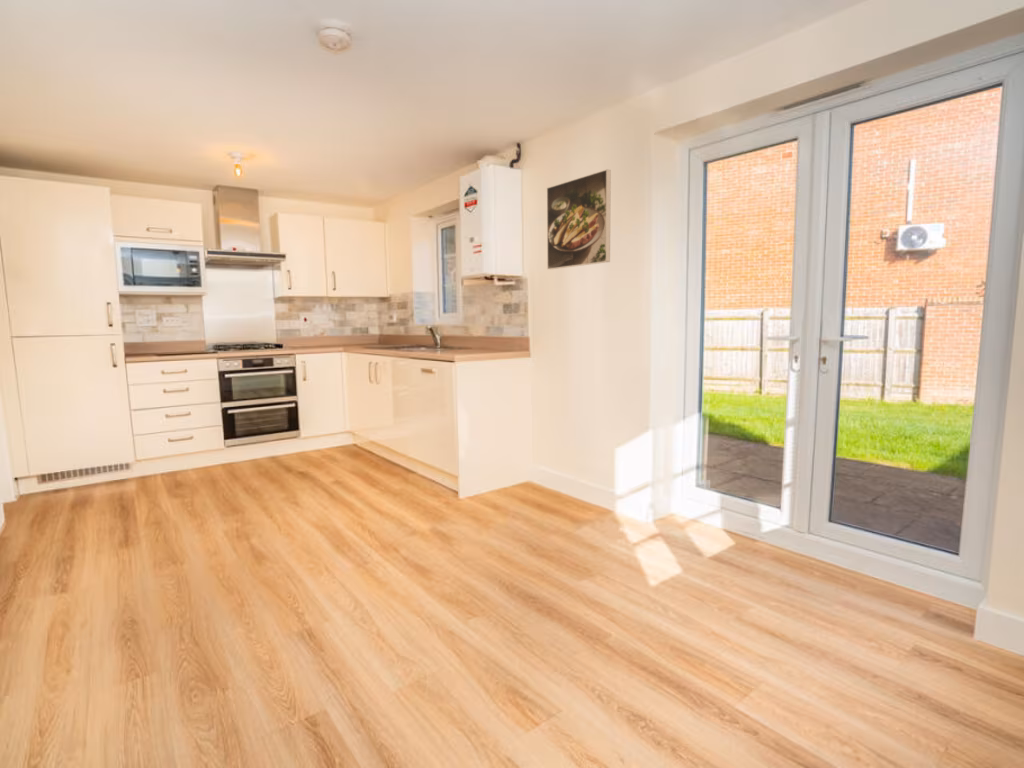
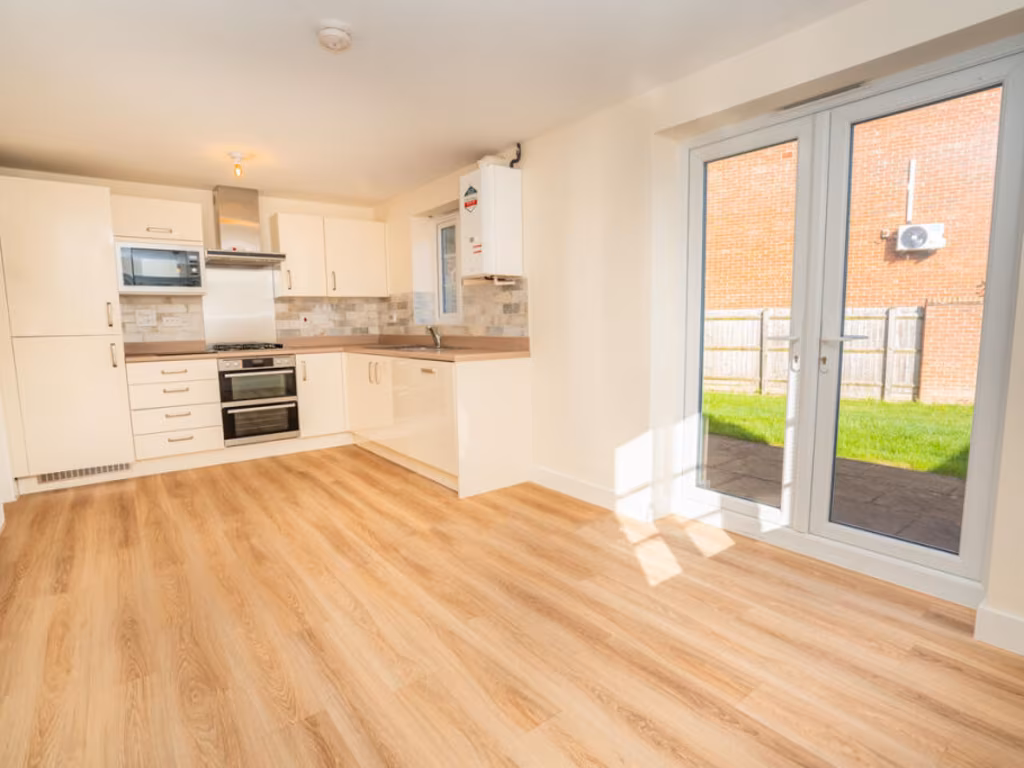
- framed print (576, 223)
